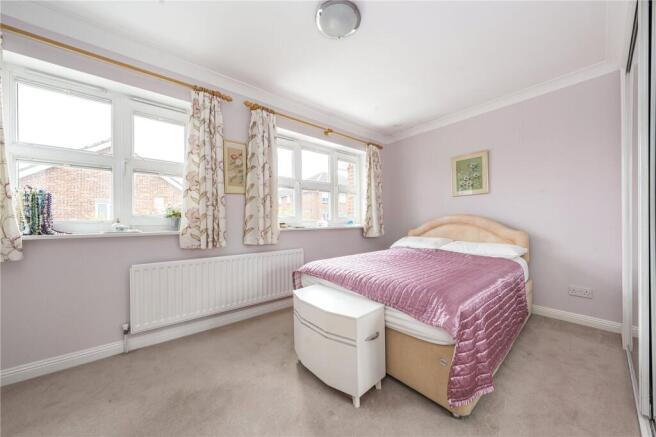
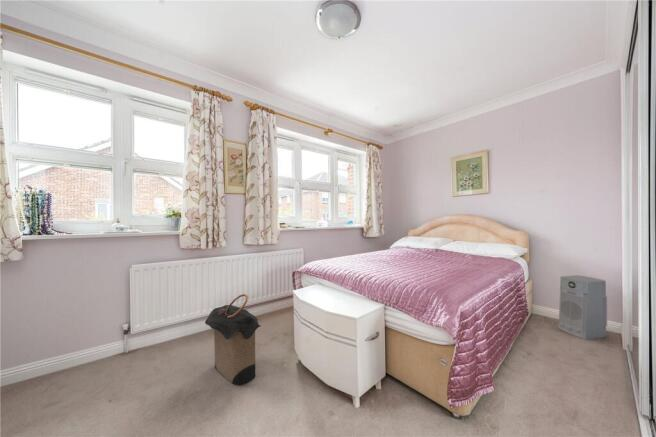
+ laundry hamper (231, 332)
+ air purifier (582, 305)
